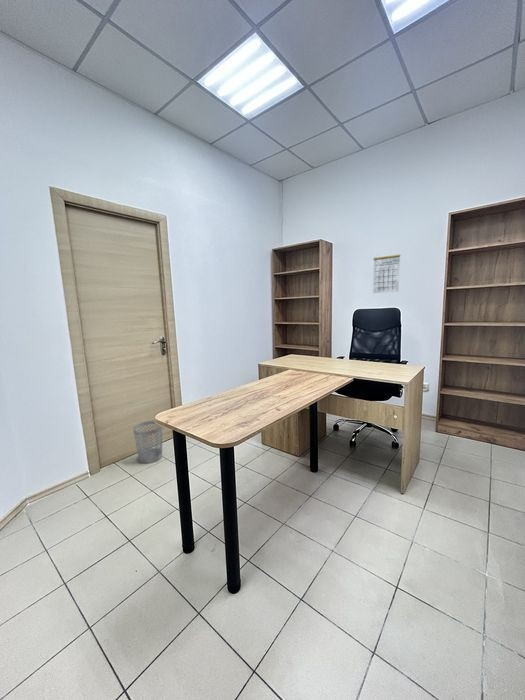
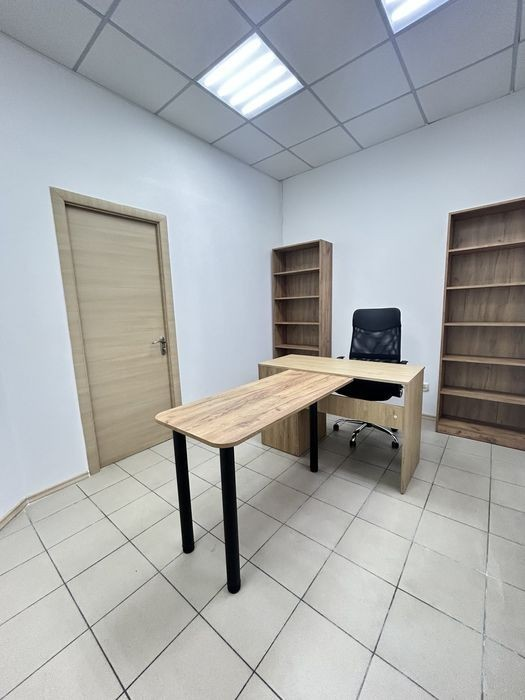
- wastebasket (149, 442)
- calendar (386, 270)
